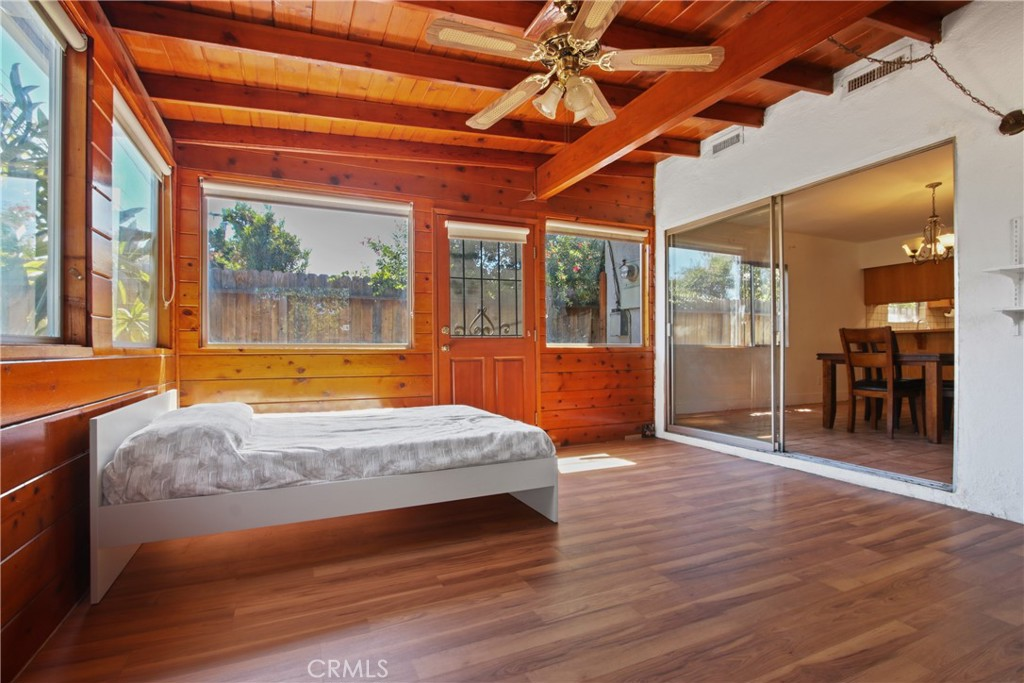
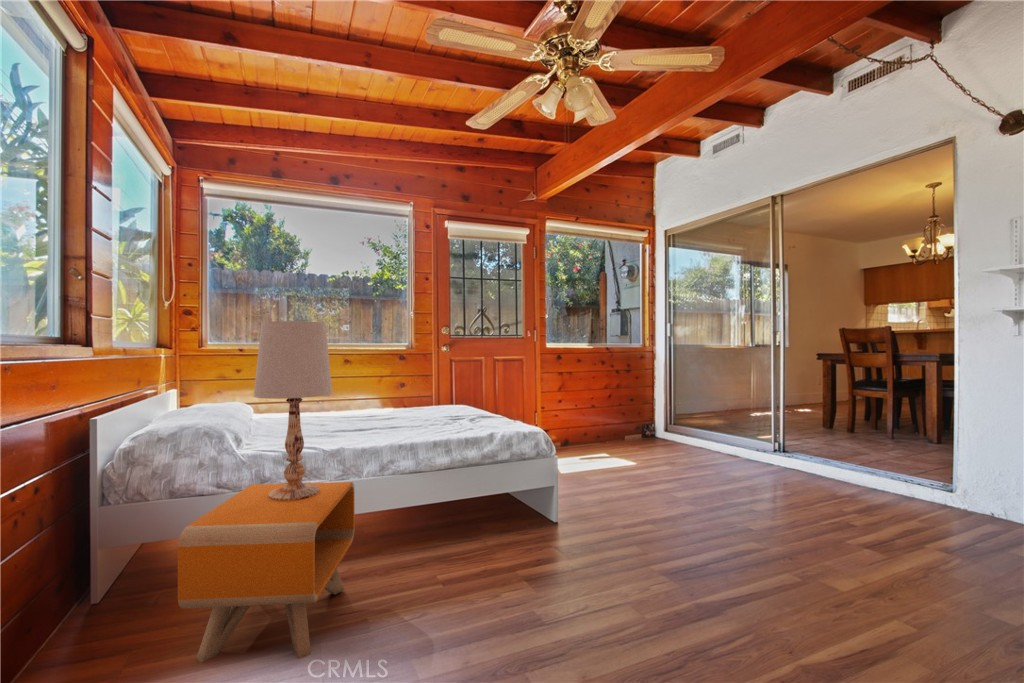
+ table lamp (294, 407)
+ nightstand (280, 561)
